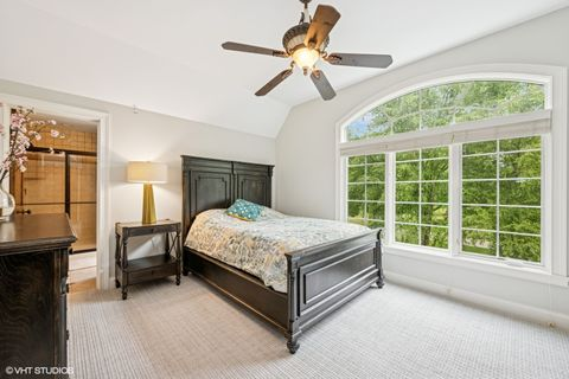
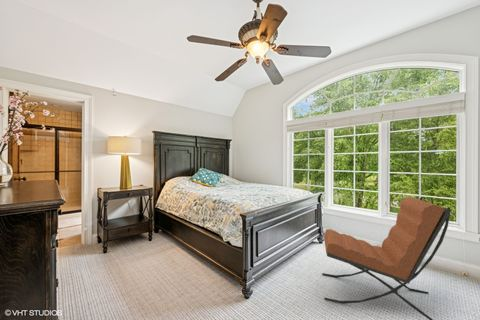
+ lounge chair (377, 246)
